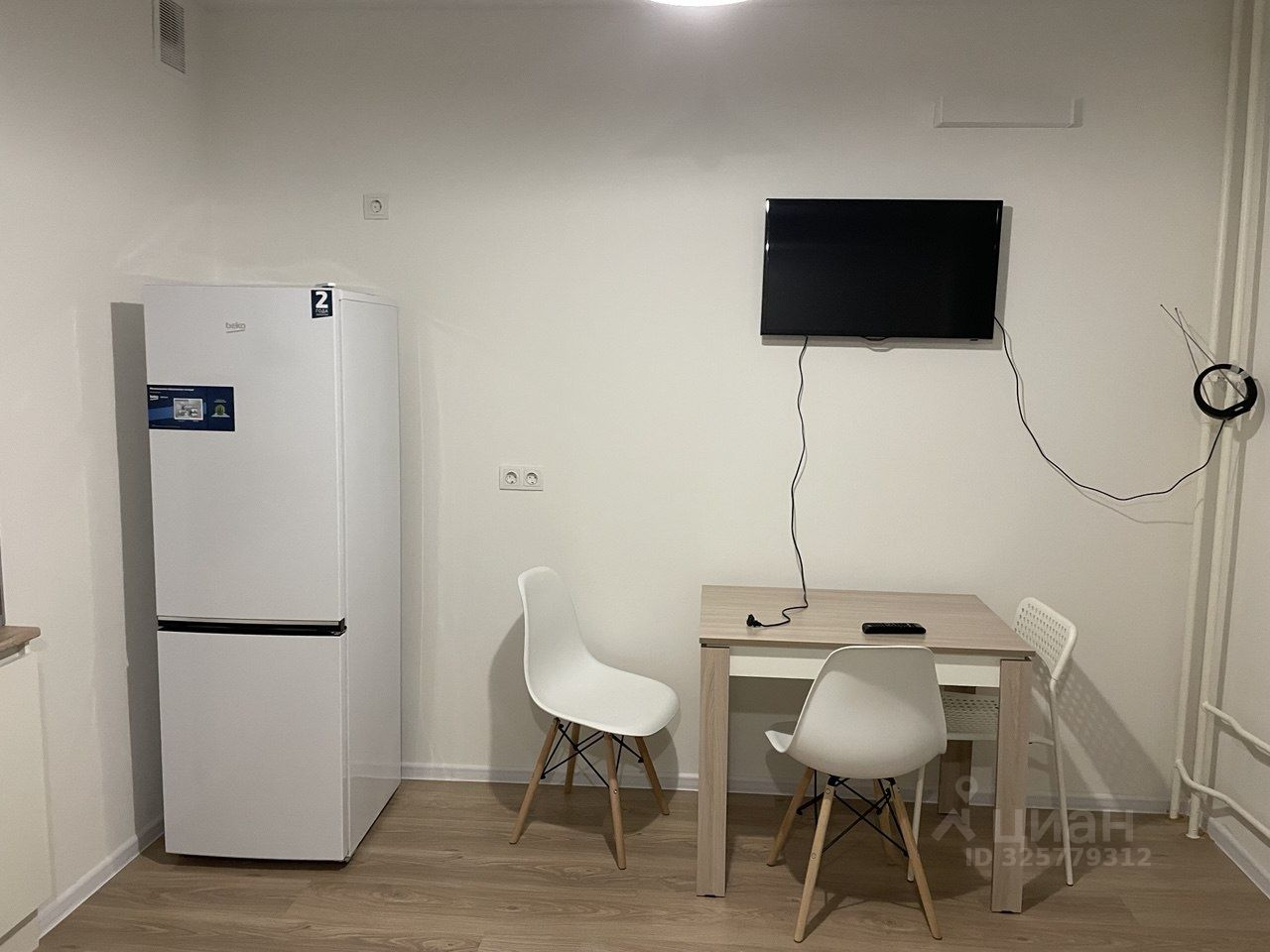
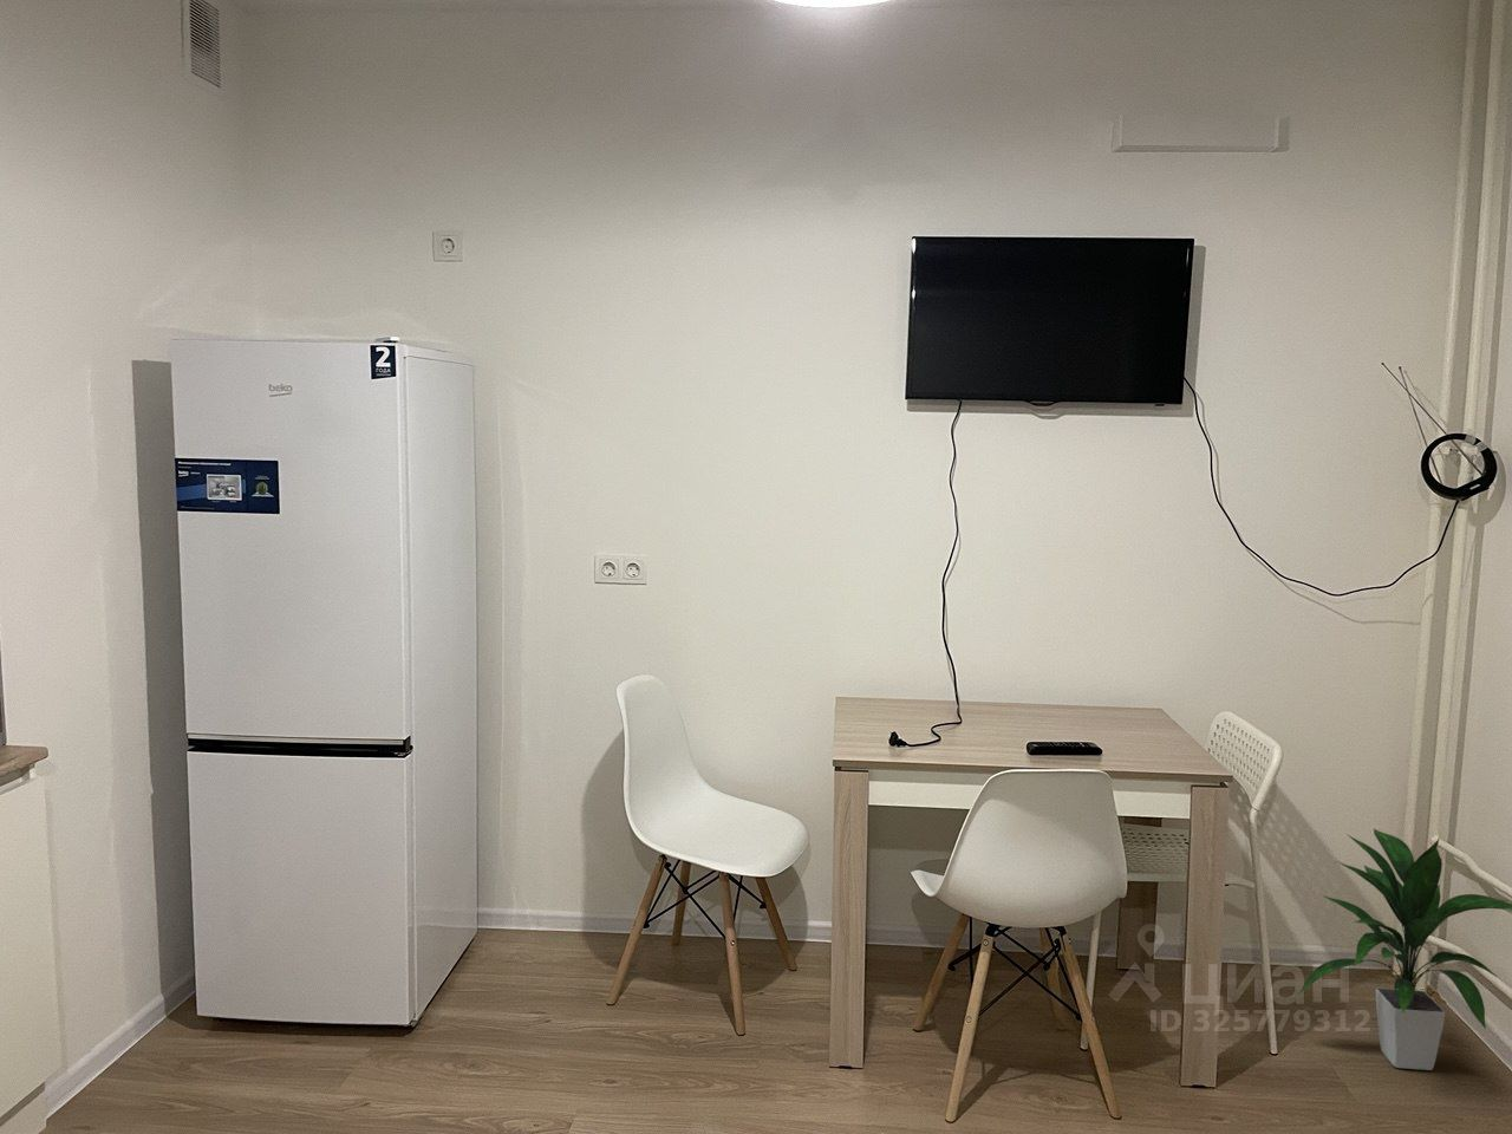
+ indoor plant (1402, 943)
